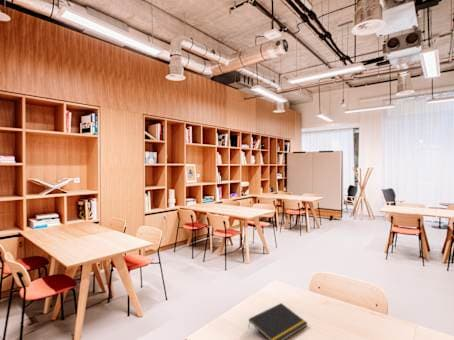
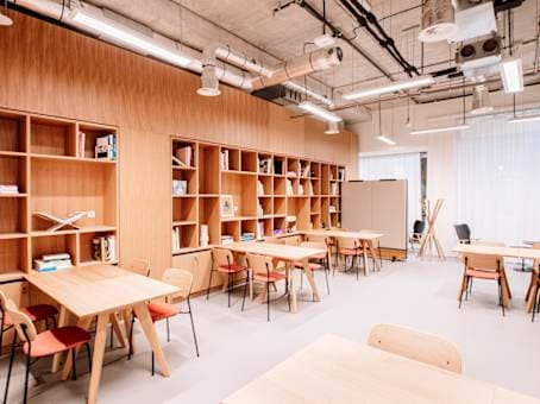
- notepad (278, 322)
